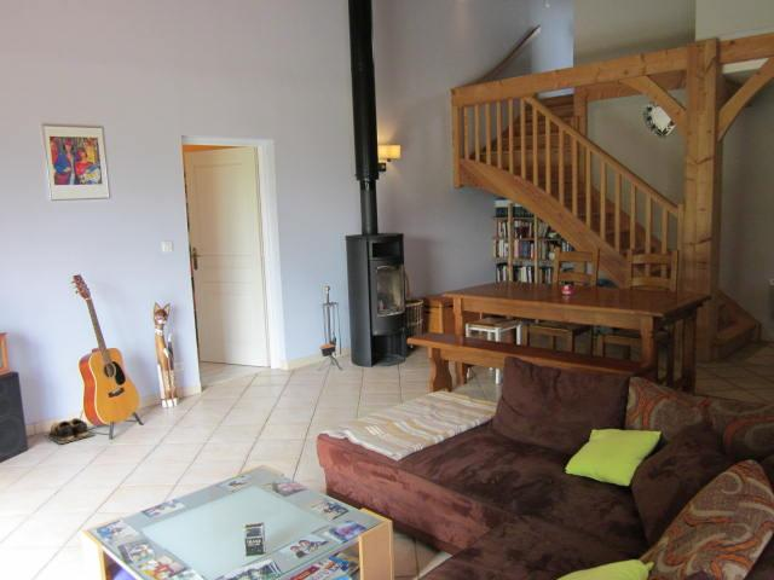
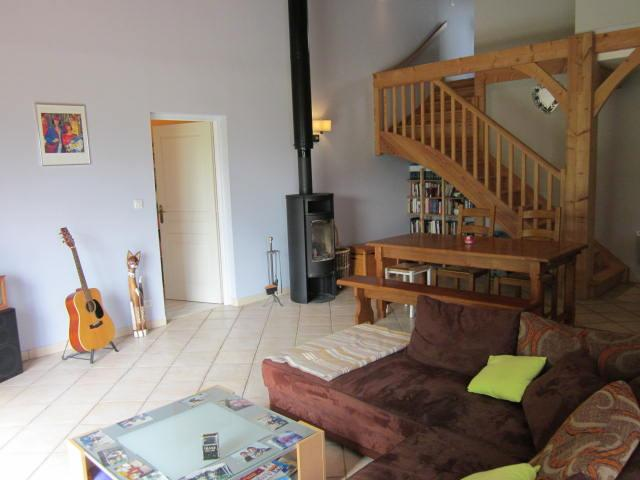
- shoes (68, 427)
